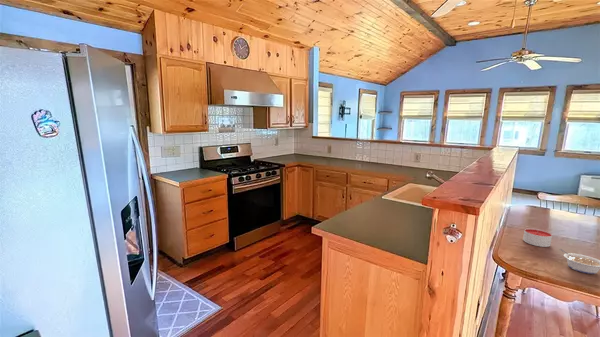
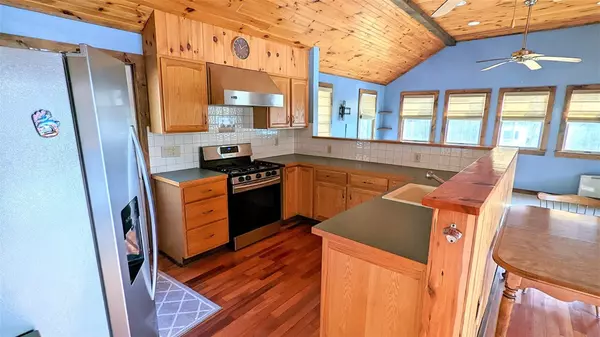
- legume (581, 263)
- candle (537, 236)
